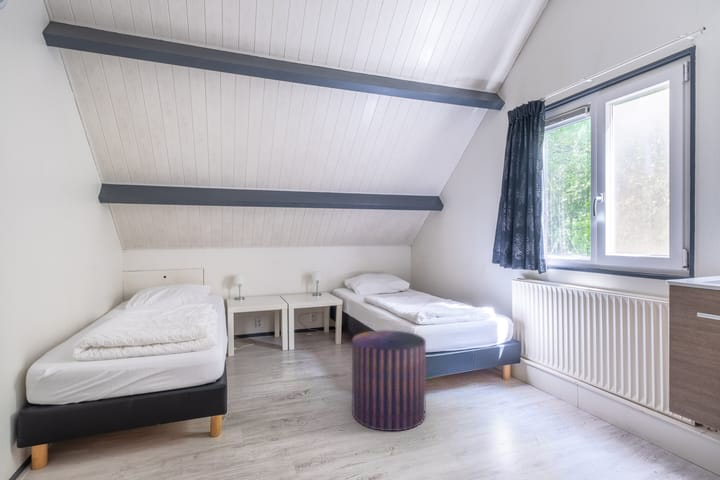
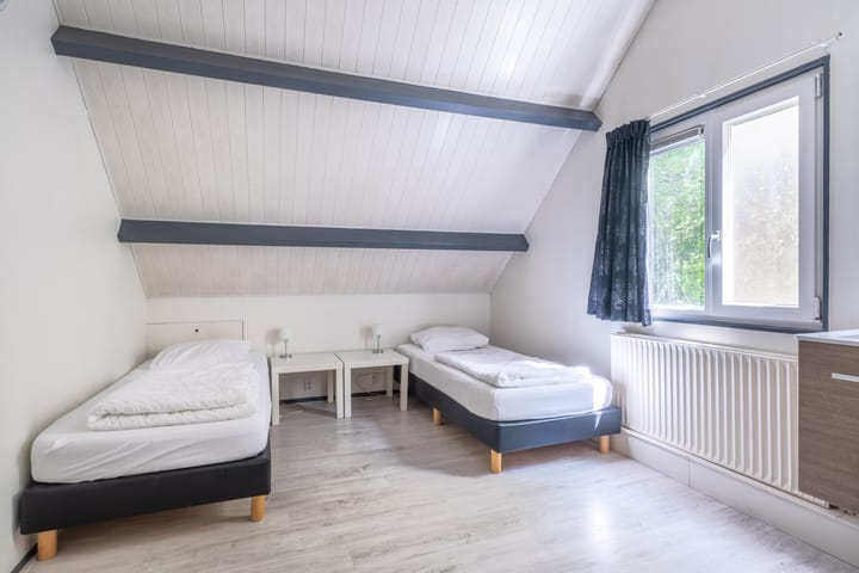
- pouf (388, 375)
